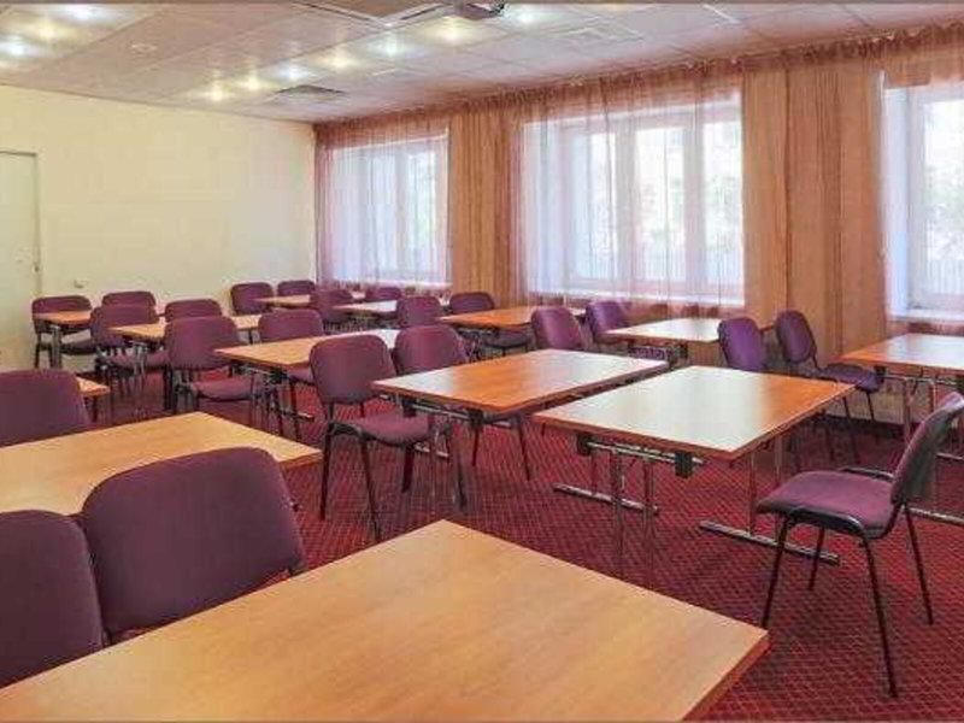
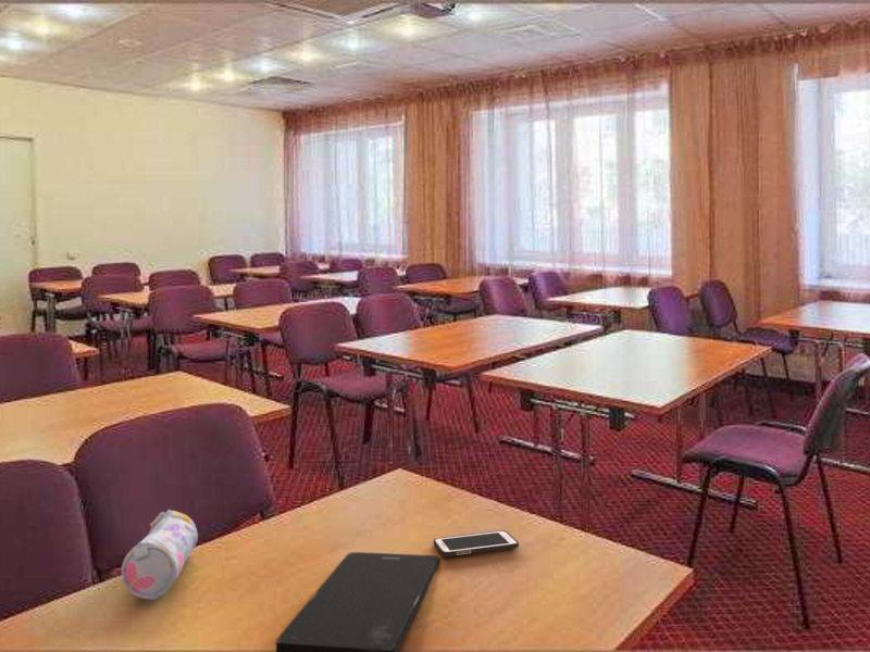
+ cell phone (475, 543)
+ pencil case (162, 551)
+ smartphone (368, 598)
